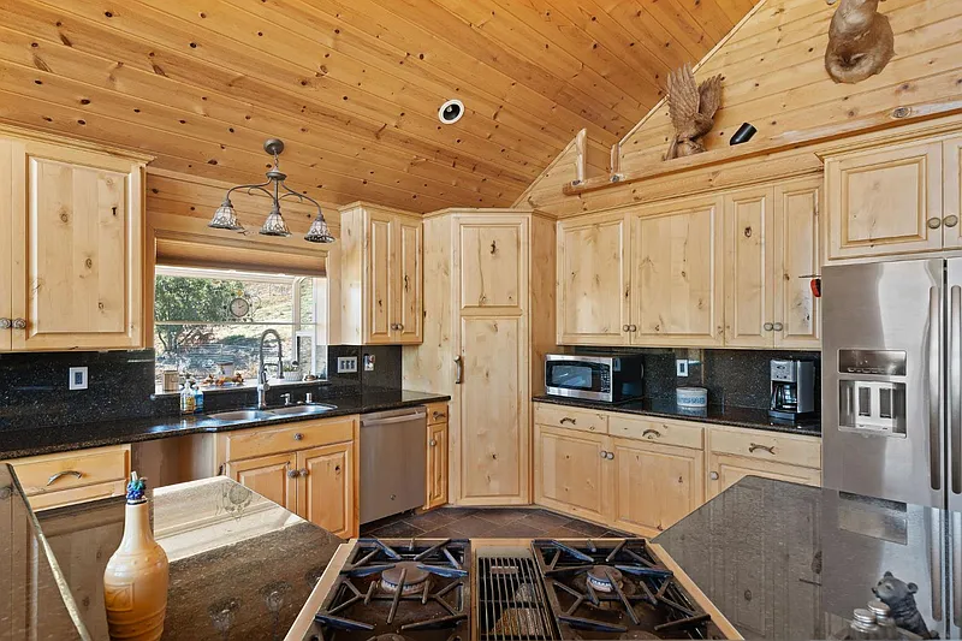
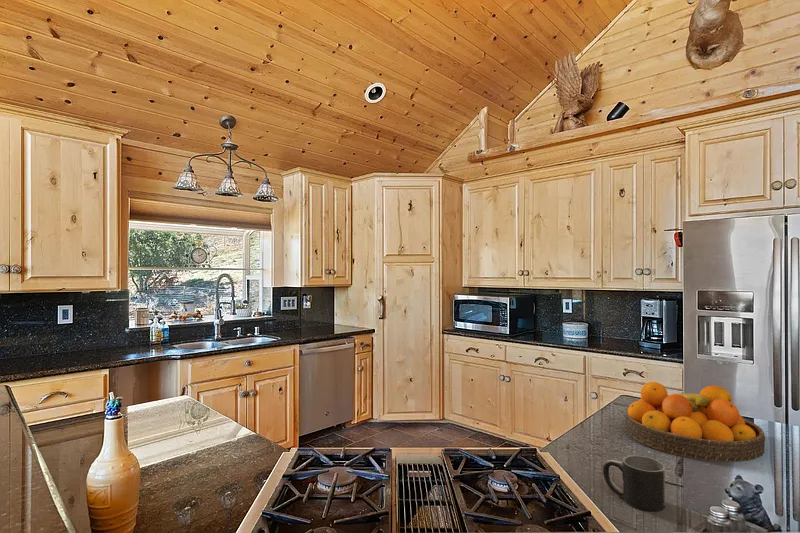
+ mug (633, 479)
+ fruit bowl (690, 412)
